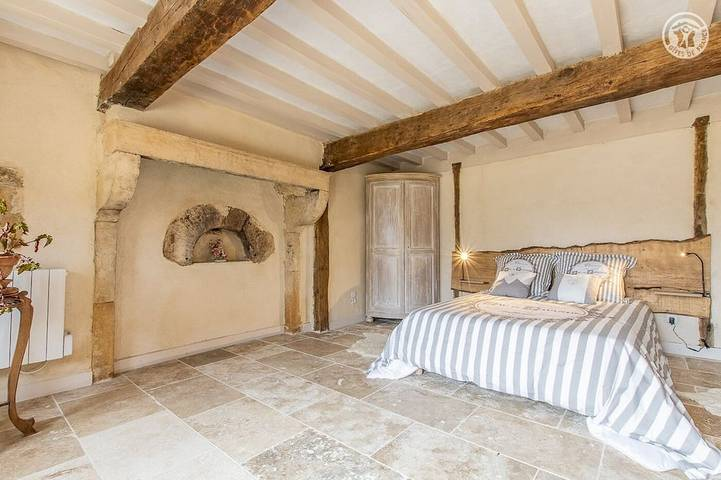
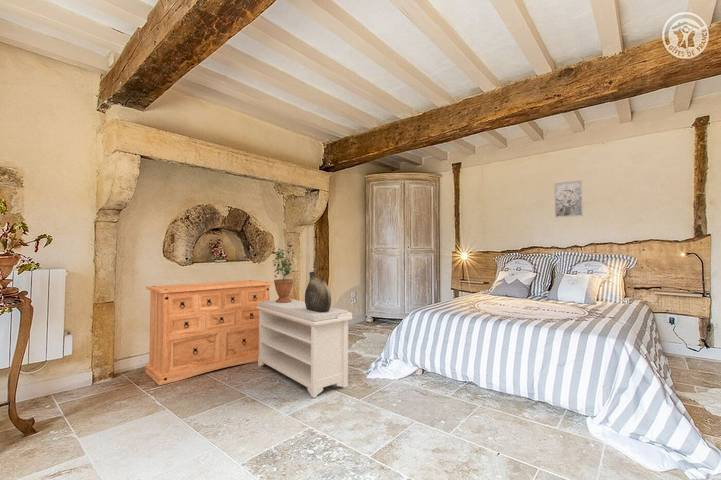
+ bench (299, 340)
+ dresser (212, 324)
+ ceramic jug (317, 290)
+ wall art (568, 199)
+ potted plant (281, 273)
